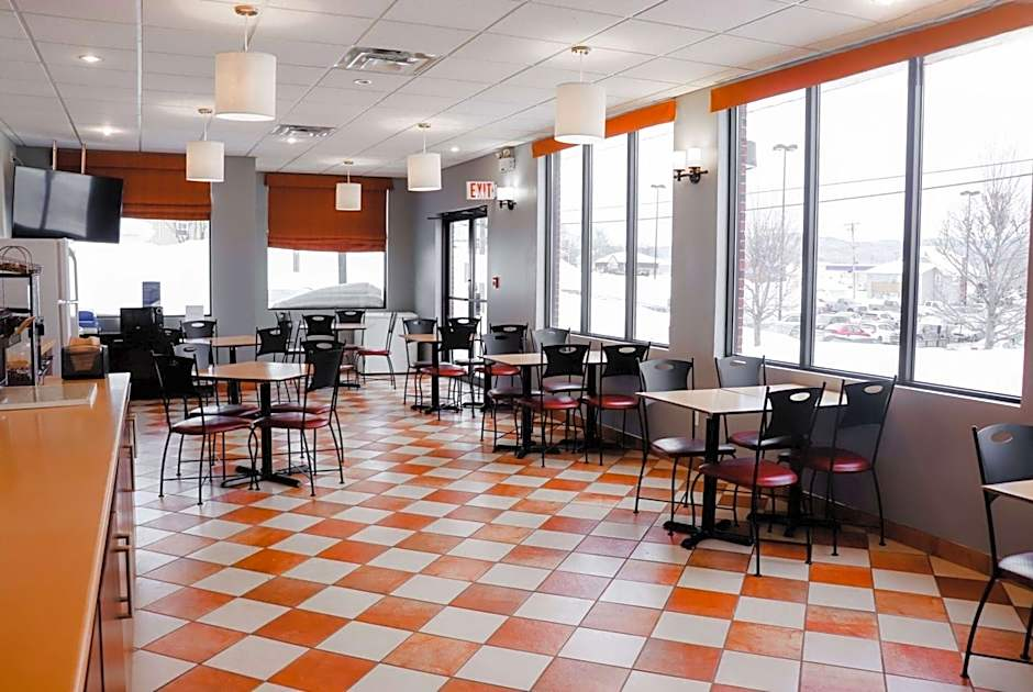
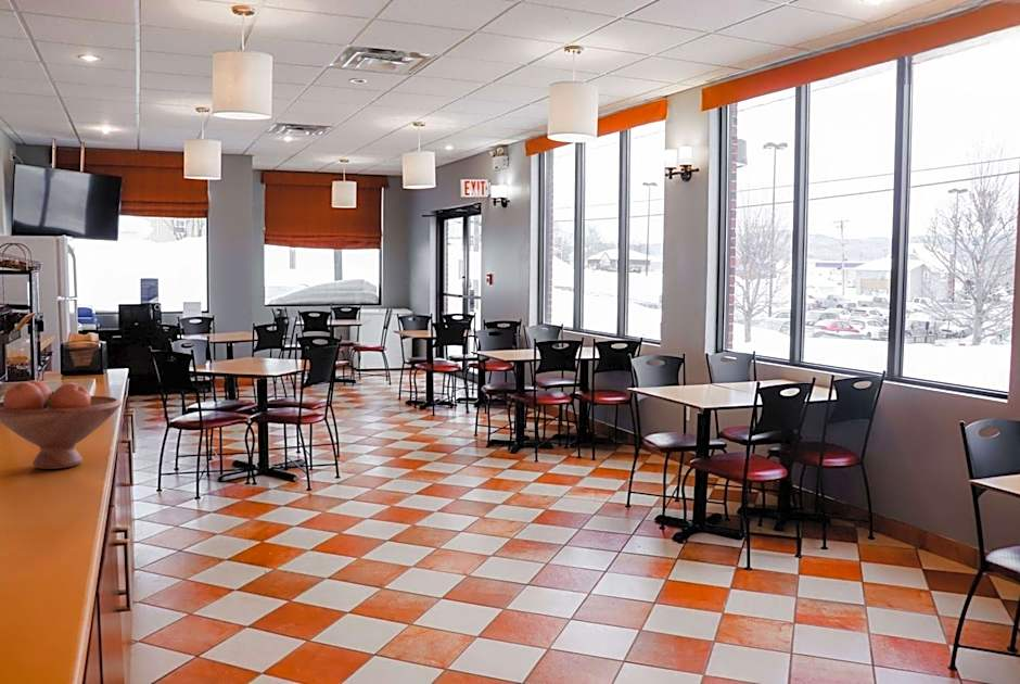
+ fruit bowl (56, 421)
